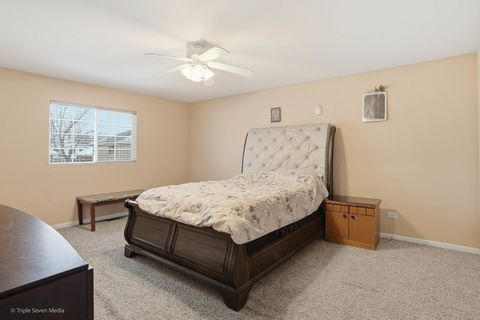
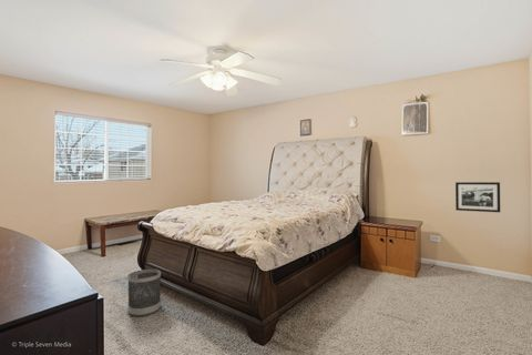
+ picture frame (477, 196)
+ wastebasket (144, 291)
